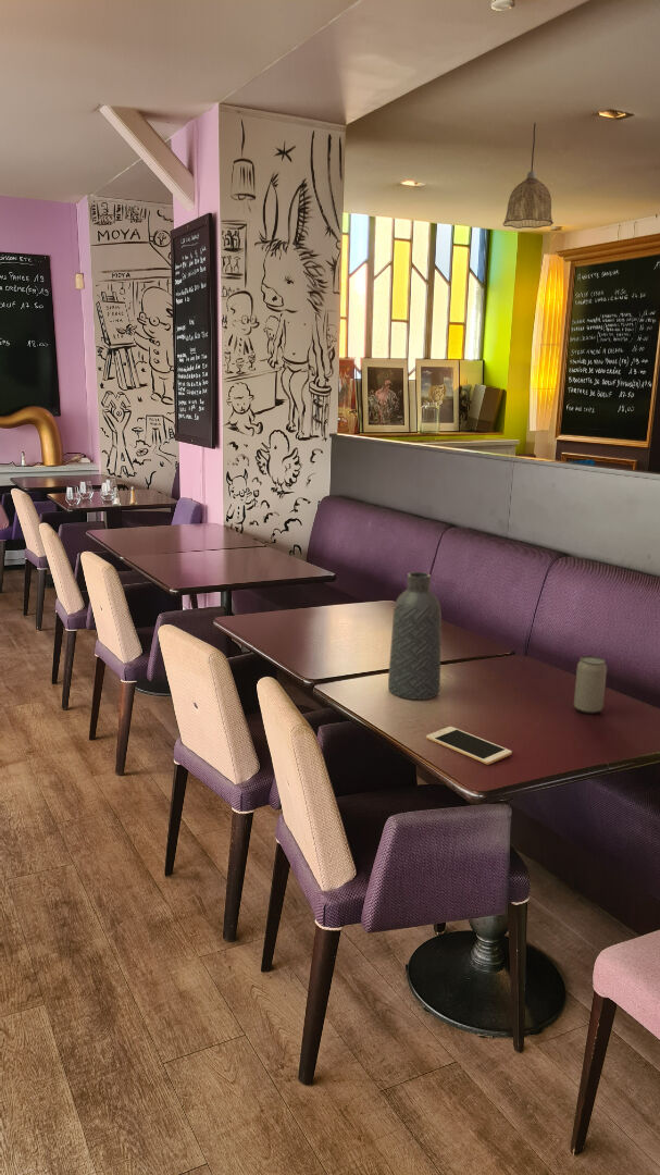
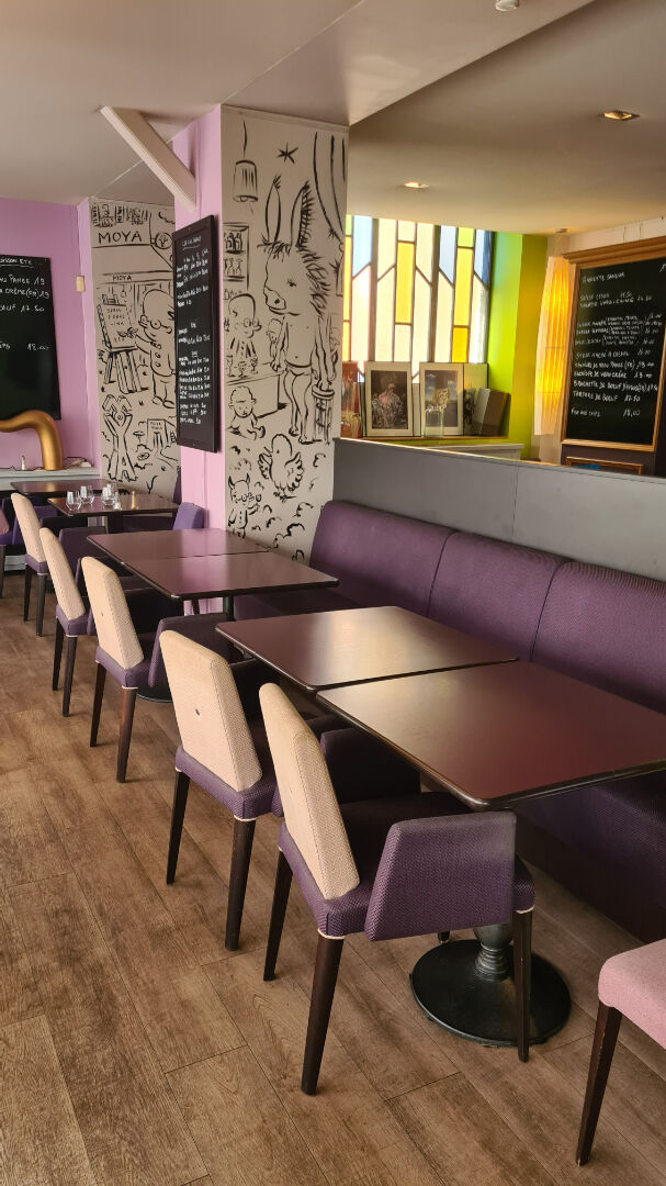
- cell phone (468, 744)
- beverage can (589, 684)
- pendant lamp (531, 174)
- vase (415, 633)
